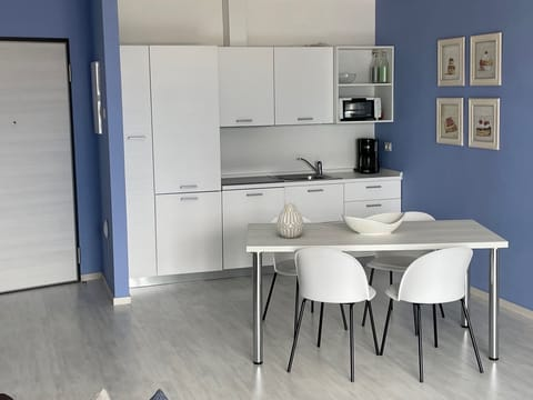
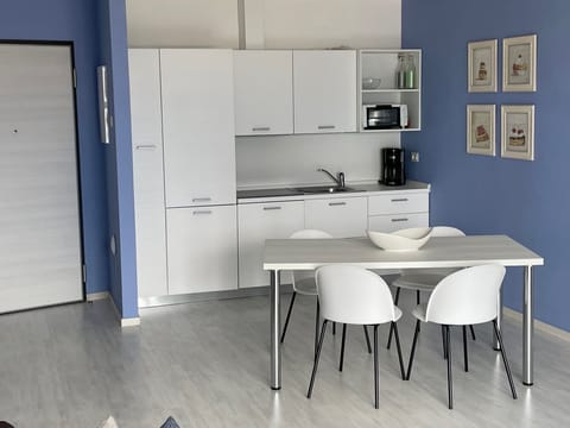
- vase (290, 220)
